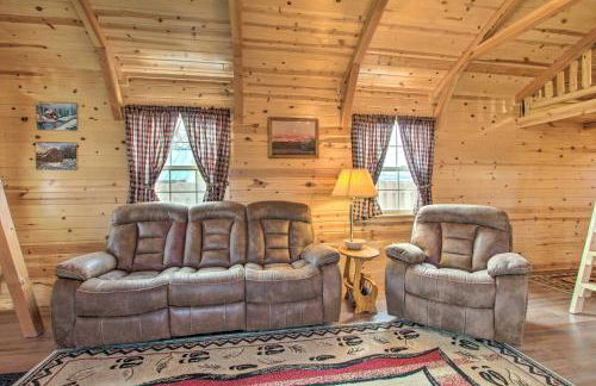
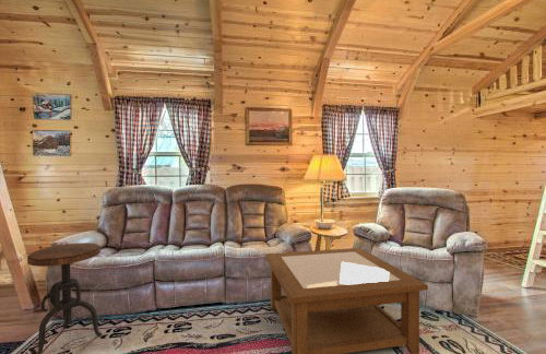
+ side table (68, 294)
+ coffee table (333, 297)
